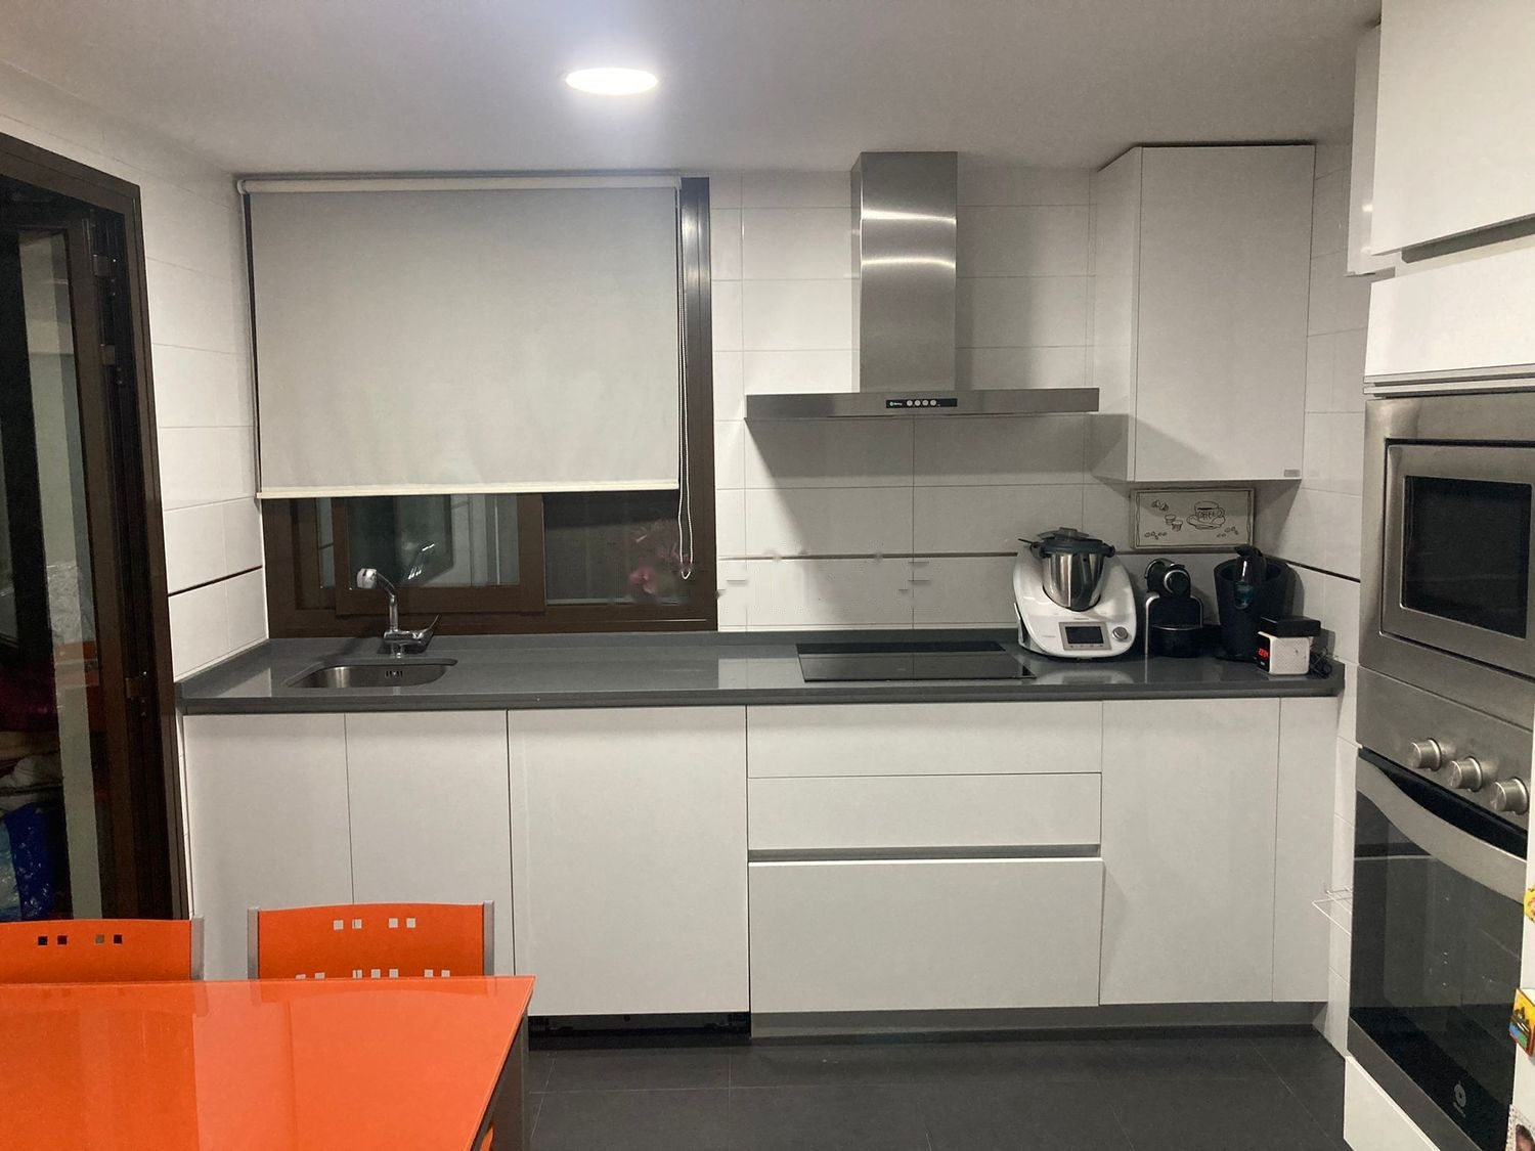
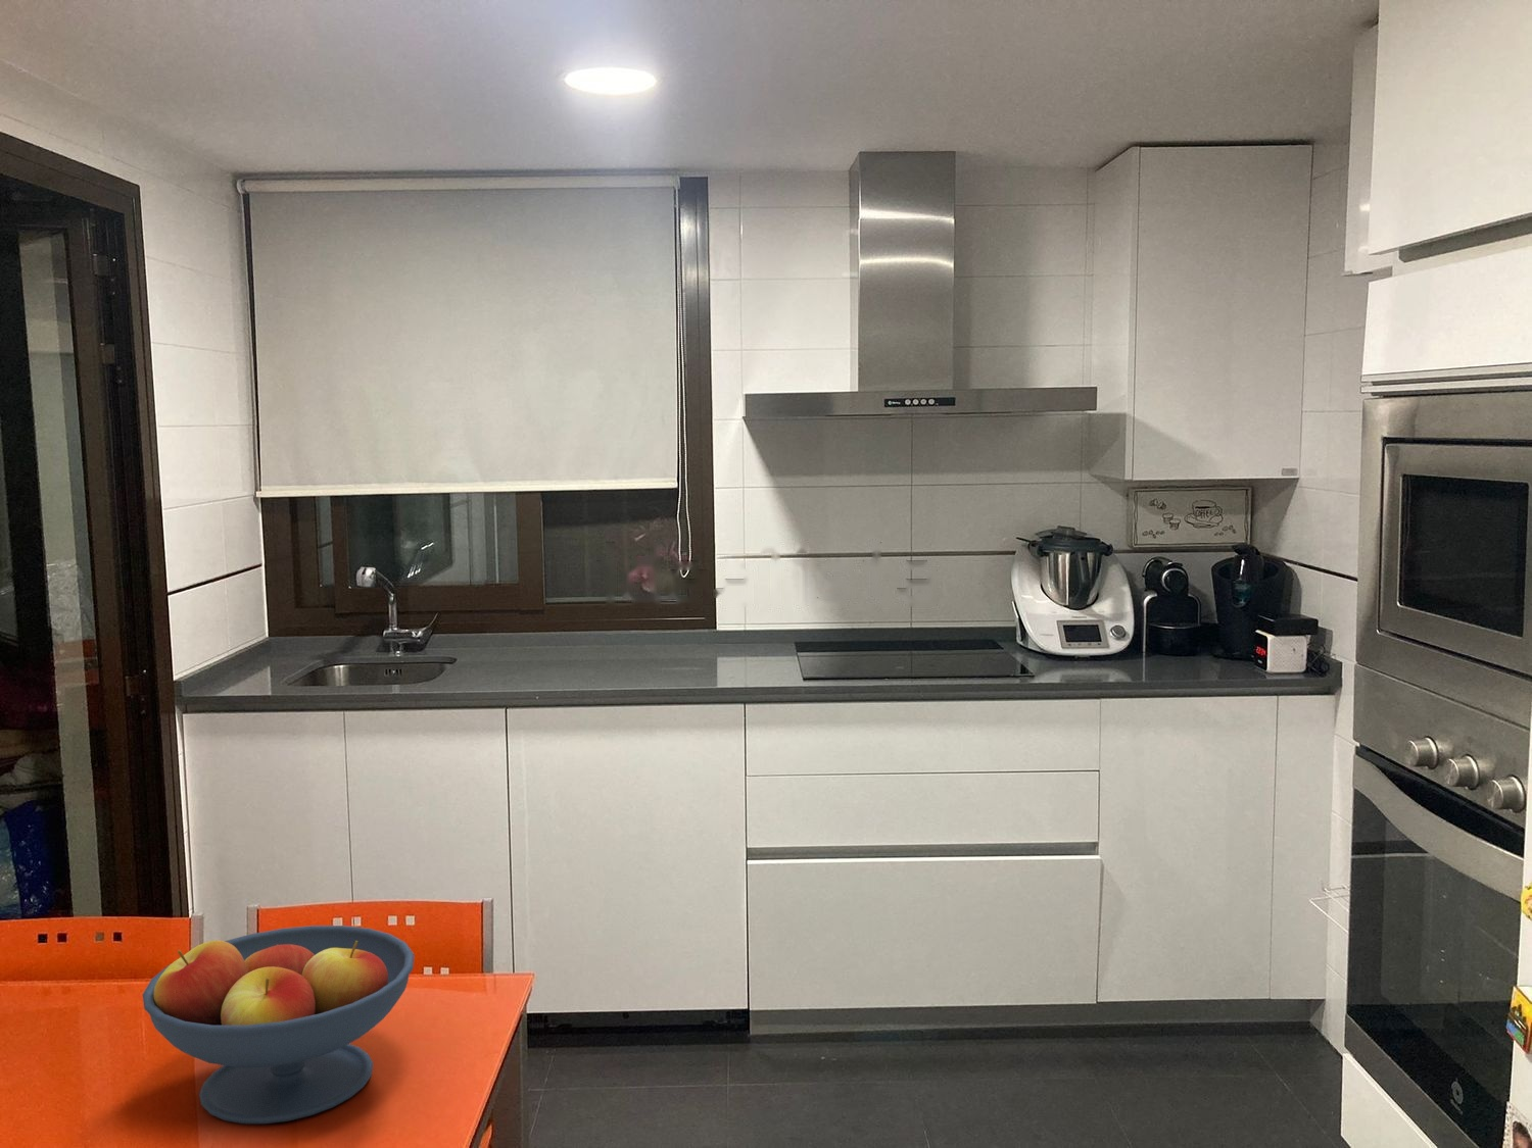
+ fruit bowl (283, 1007)
